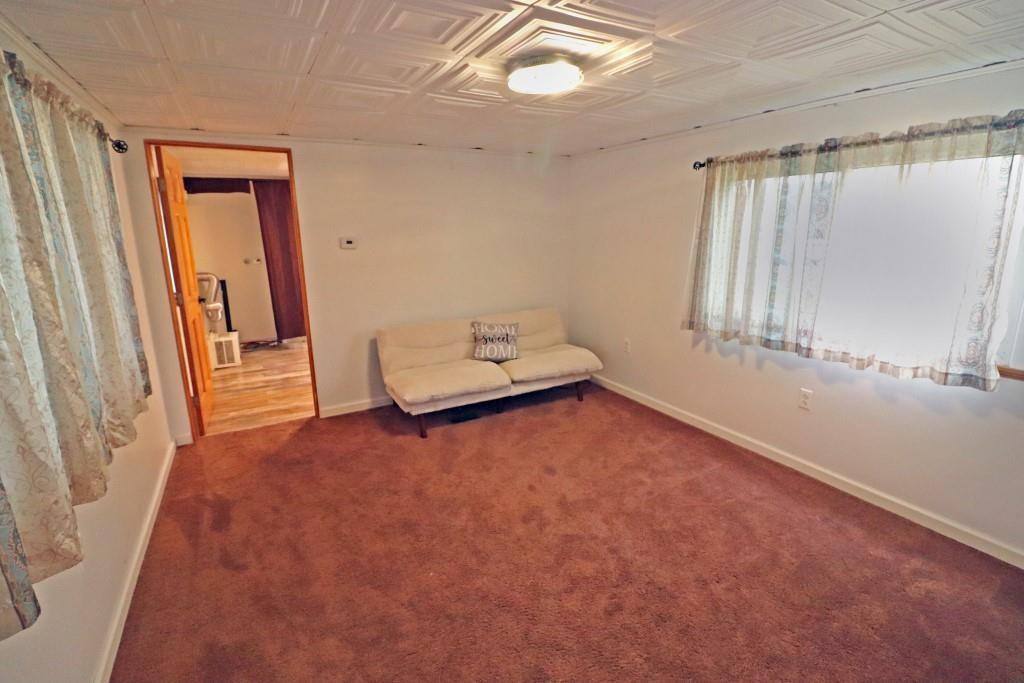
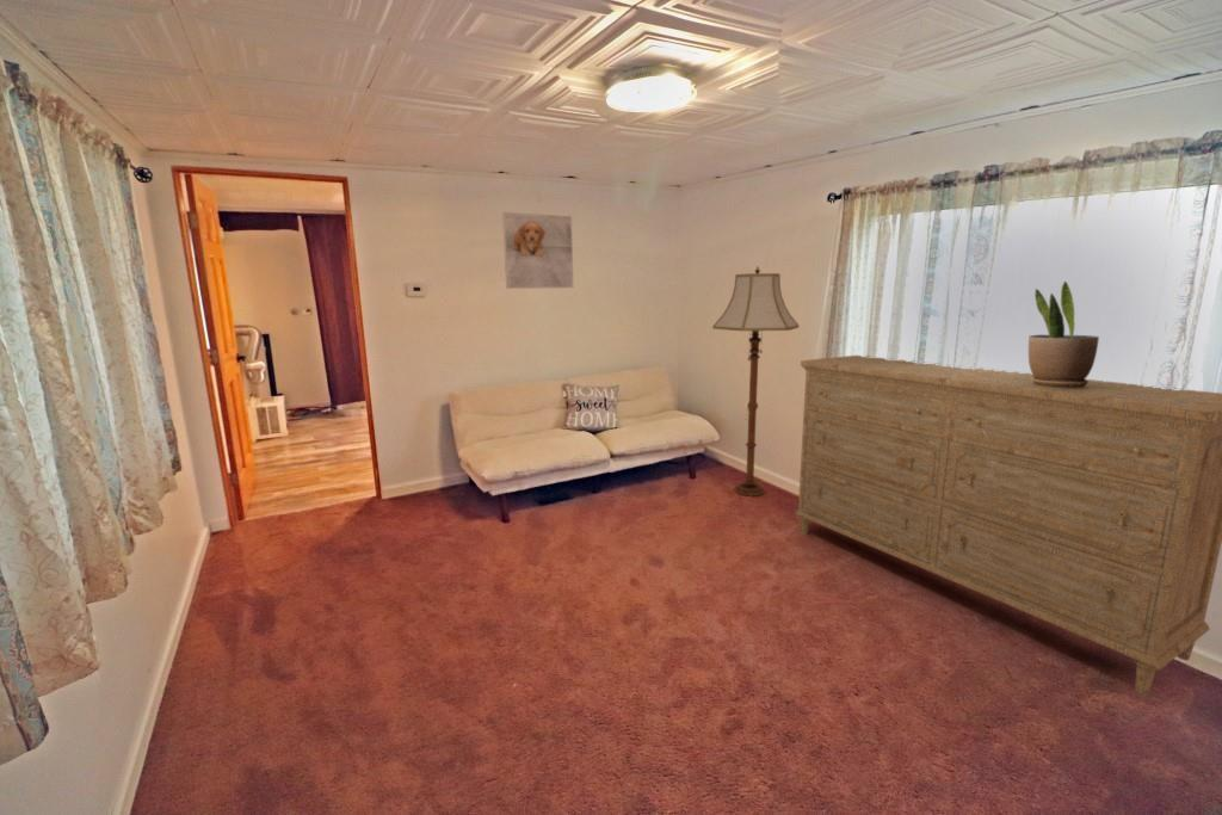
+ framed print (538, 252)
+ dresser (967, 483)
+ floor lamp (753, 382)
+ potted plant (1063, 333)
